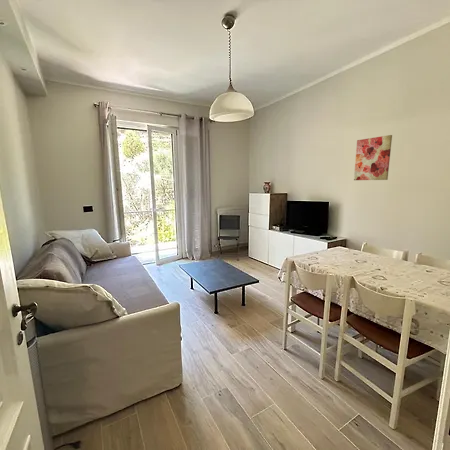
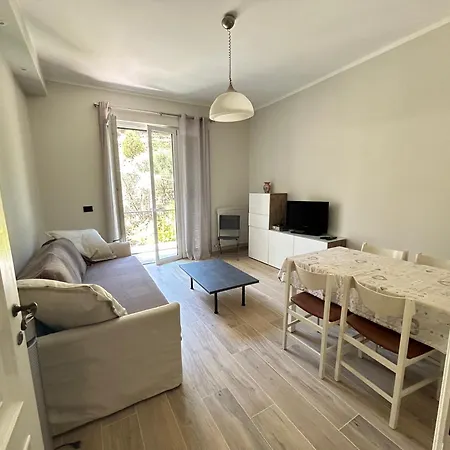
- wall art (371, 159)
